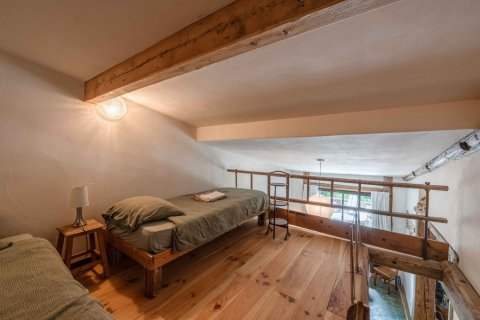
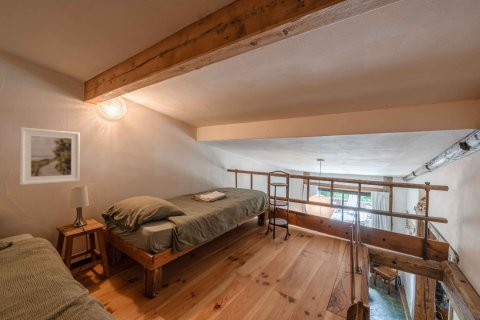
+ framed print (52, 156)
